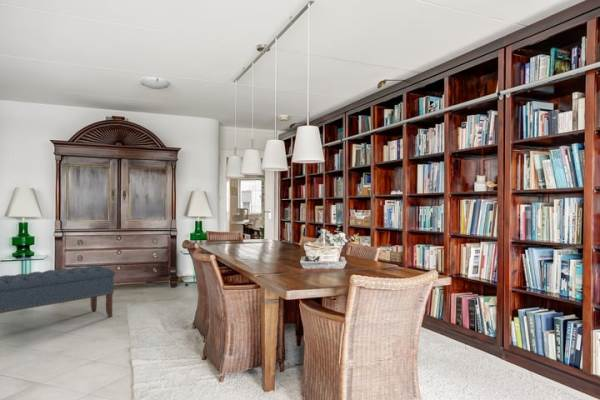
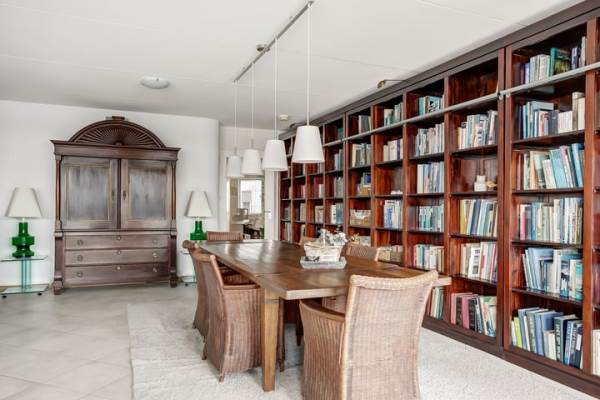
- bench (49, 298)
